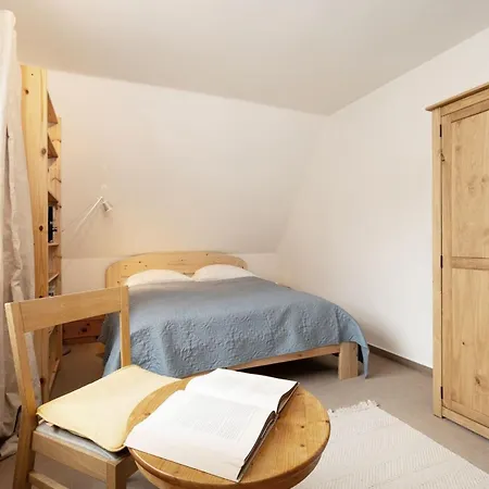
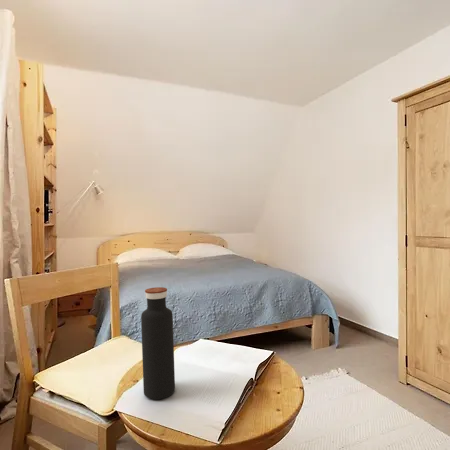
+ water bottle (157, 340)
